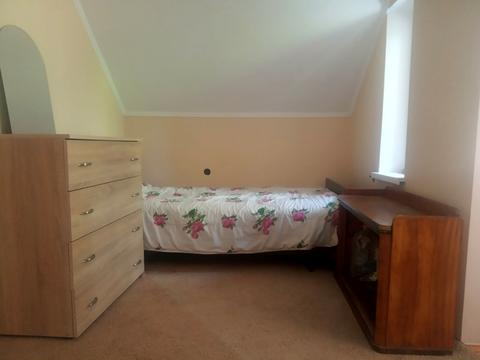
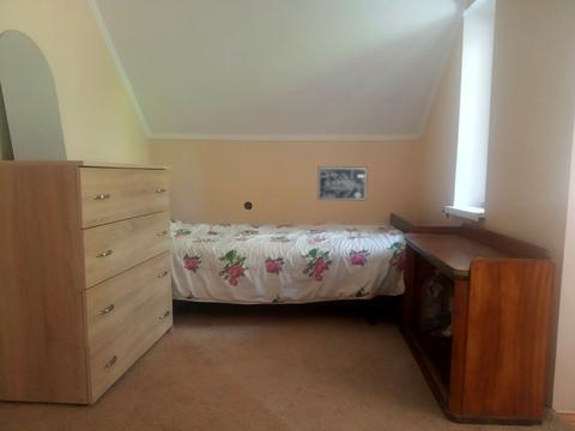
+ wall art (341, 183)
